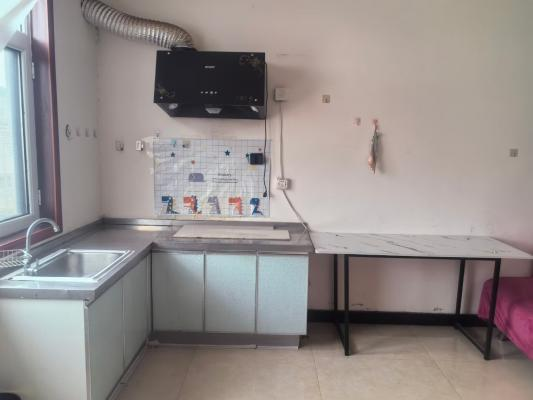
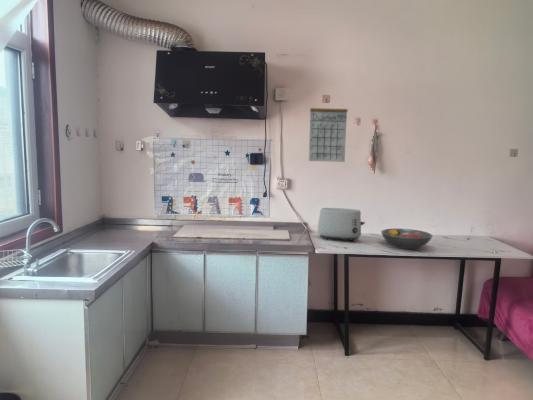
+ fruit bowl (406, 238)
+ toaster (340, 224)
+ calendar (328, 128)
